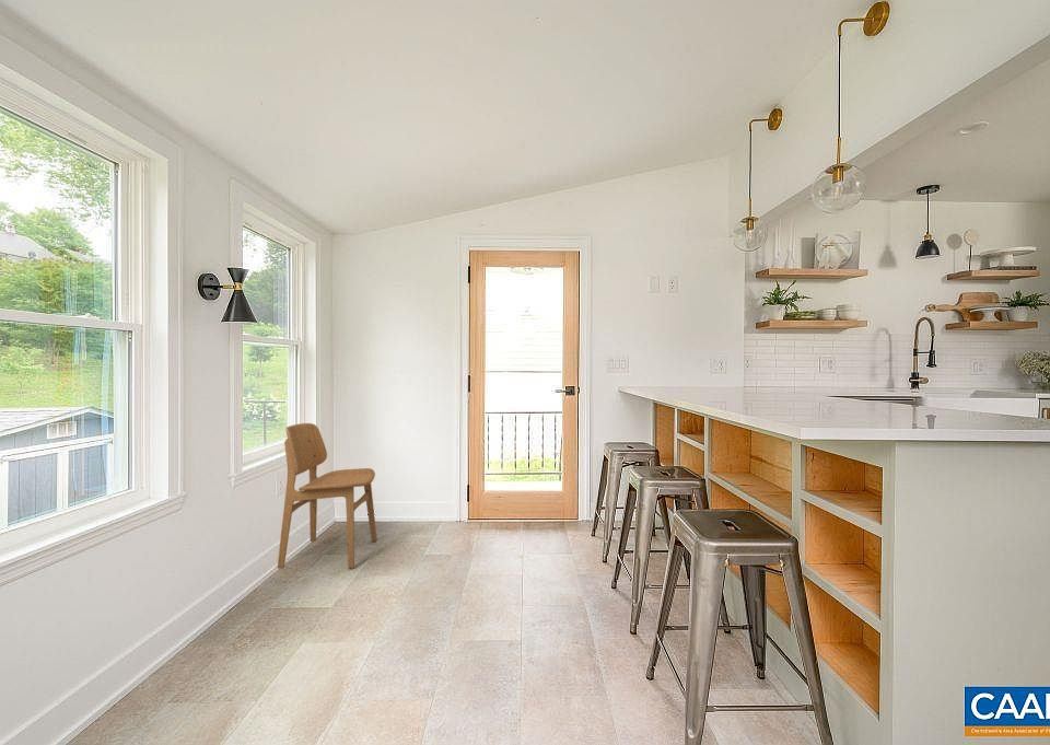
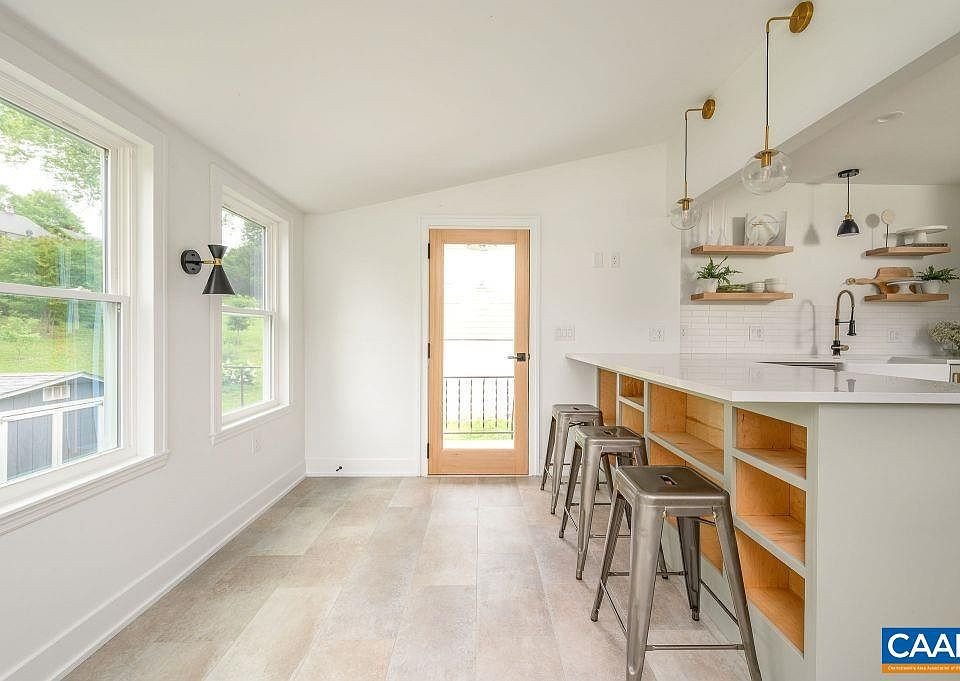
- dining chair (330, 489)
